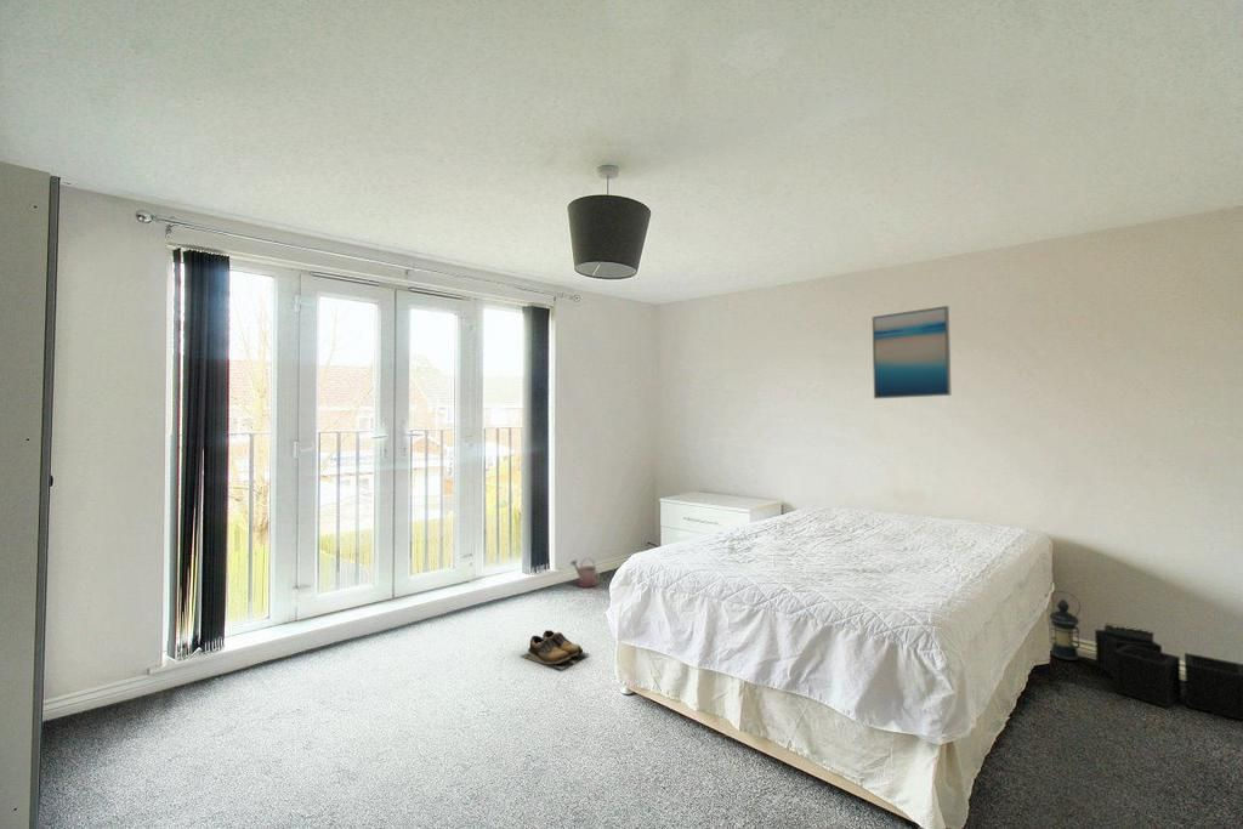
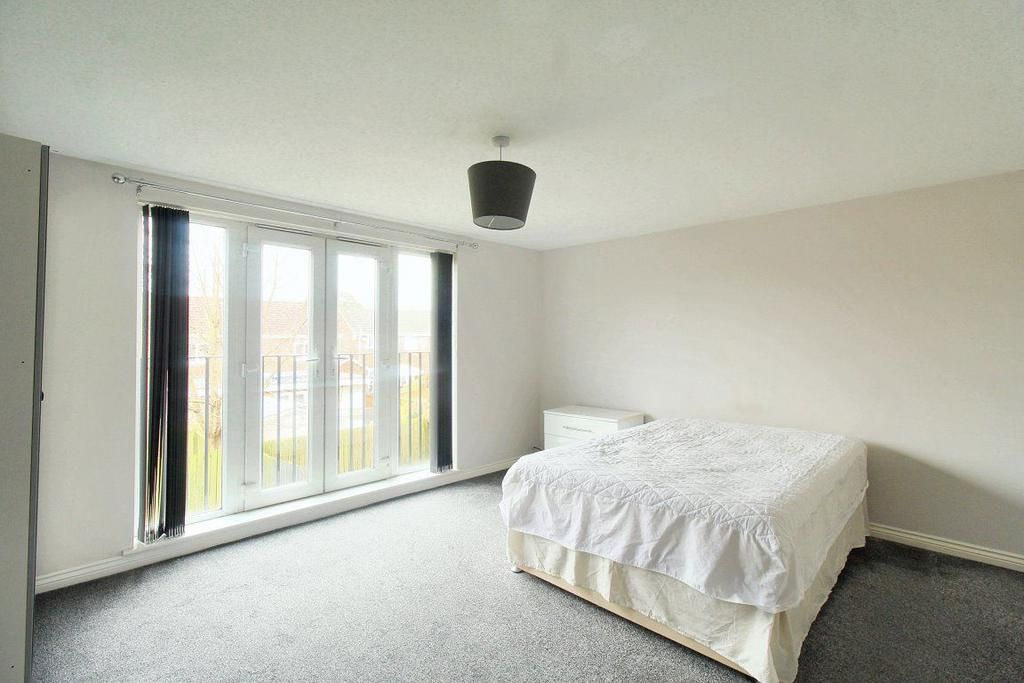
- wall art (909, 354)
- storage bin (1173, 670)
- shoes (555, 646)
- lantern (1063, 624)
- watering can (585, 570)
